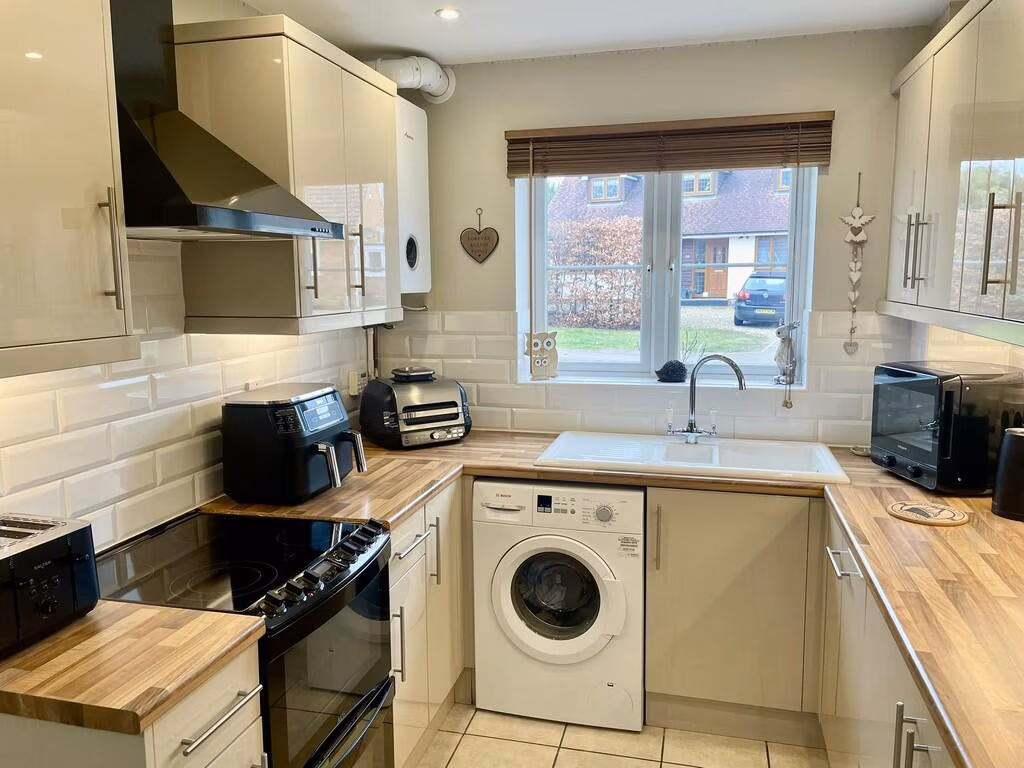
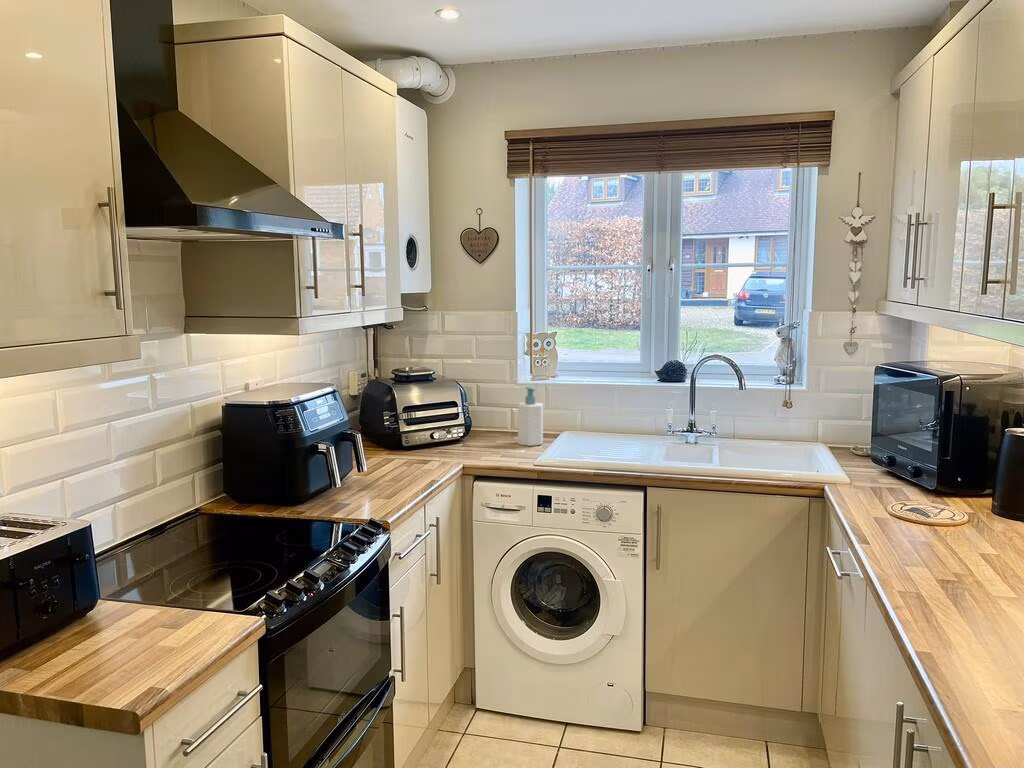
+ soap bottle (530, 415)
